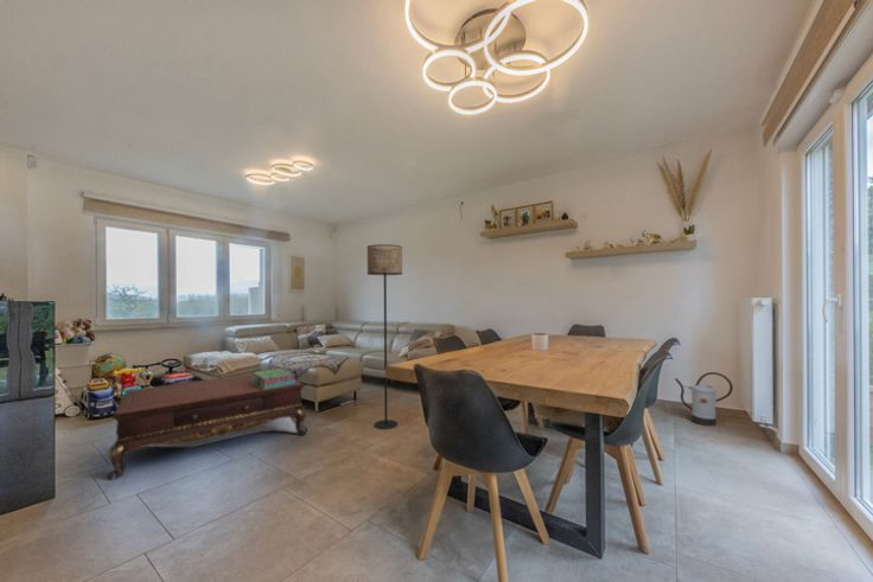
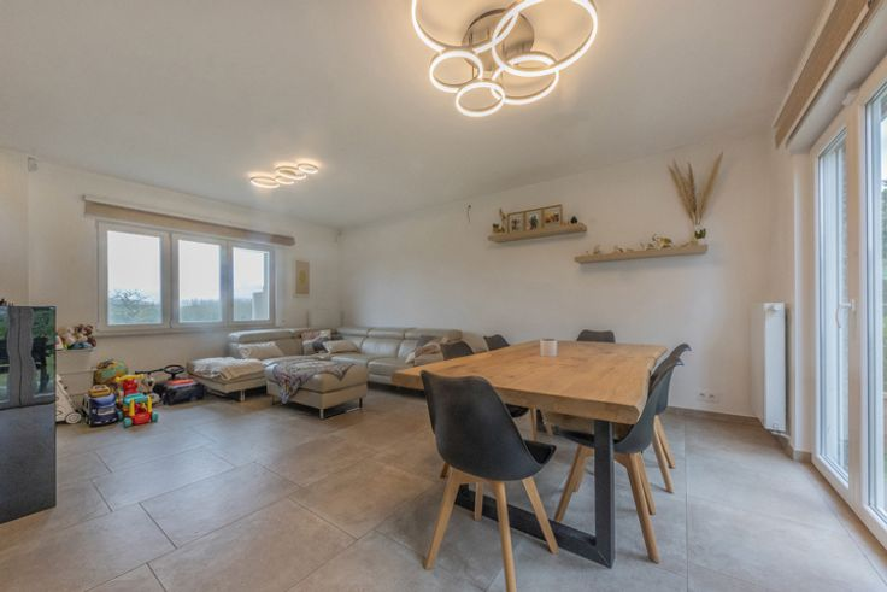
- coffee table (215, 411)
- floor lamp (384, 335)
- watering can (702, 396)
- stack of books (273, 377)
